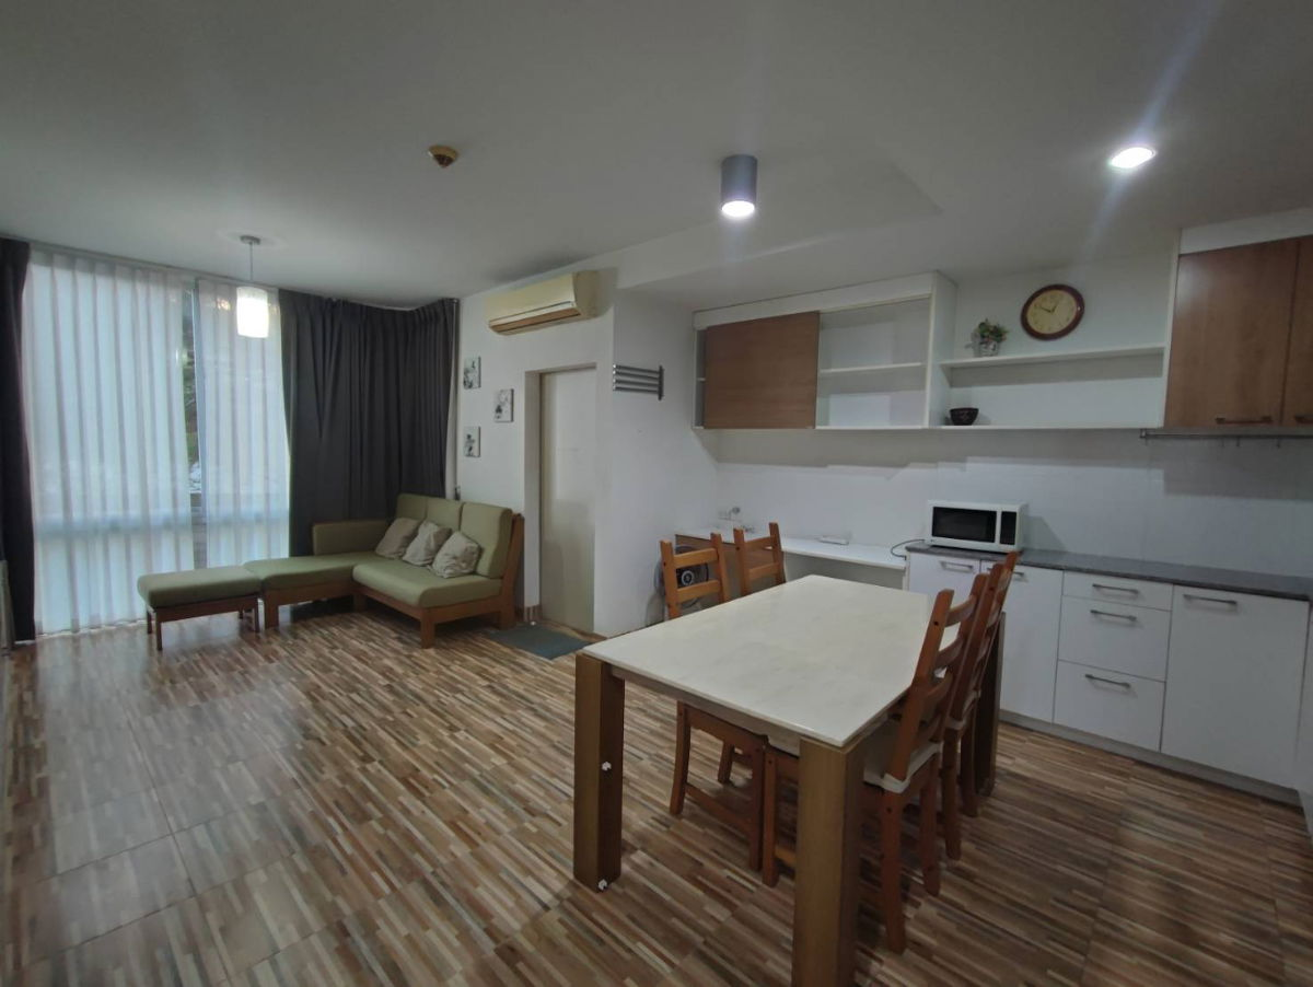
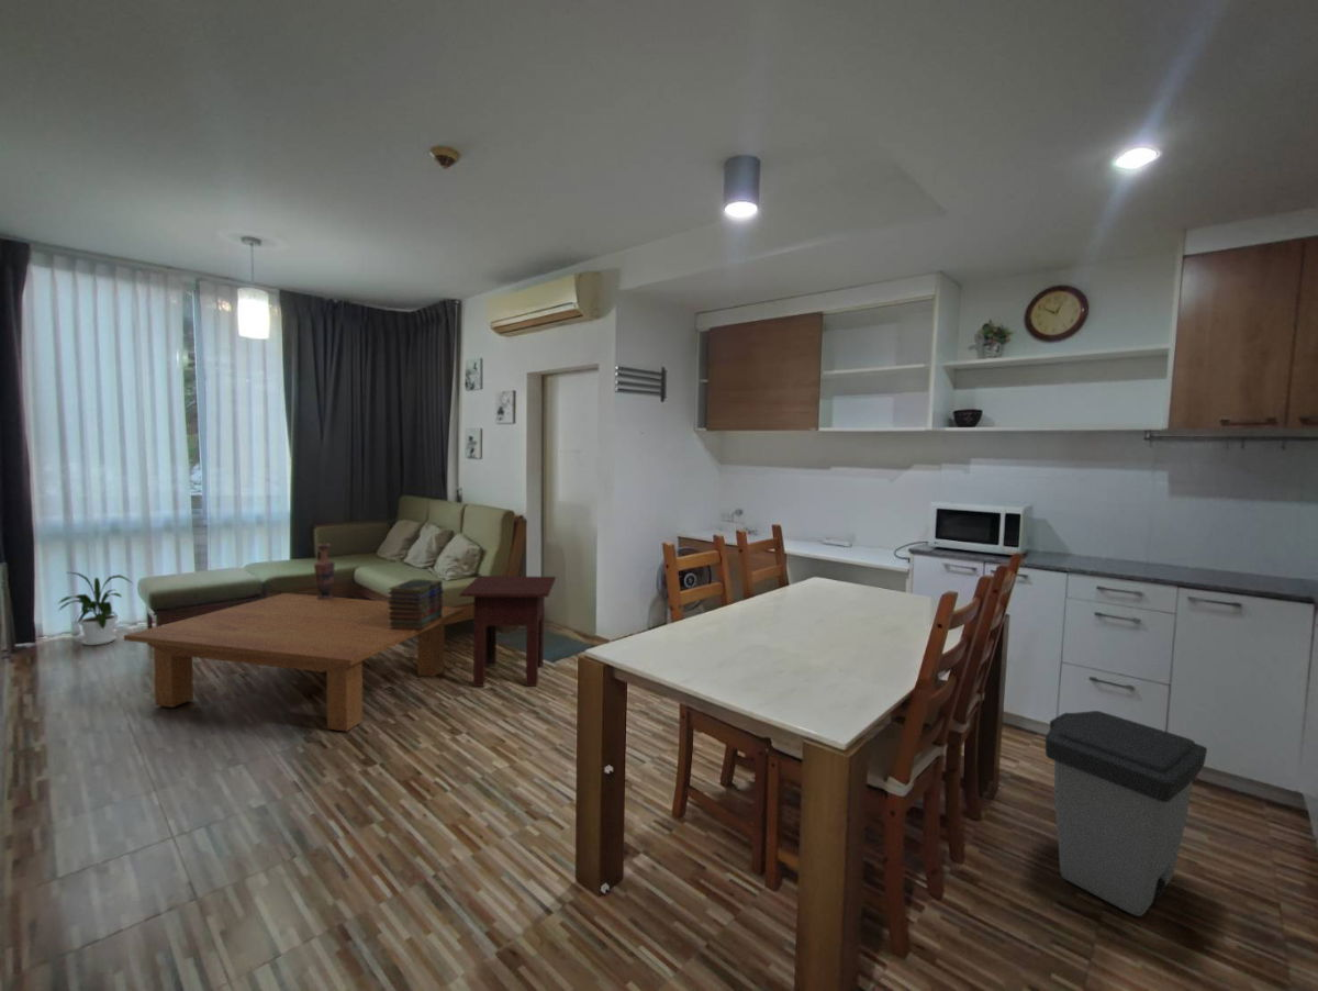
+ book stack (416, 603)
+ trash can (1116, 805)
+ vase (324, 570)
+ house plant (94, 605)
+ side table (510, 624)
+ coffee table (312, 653)
